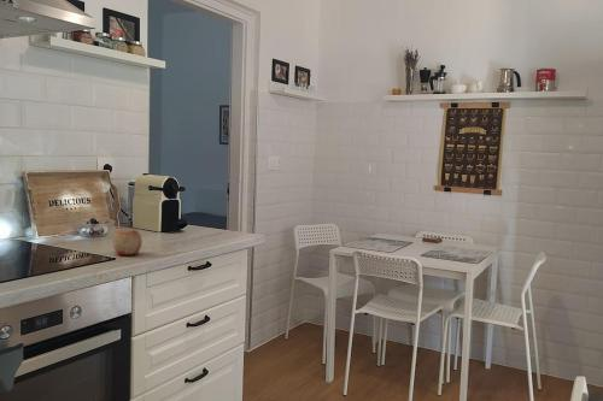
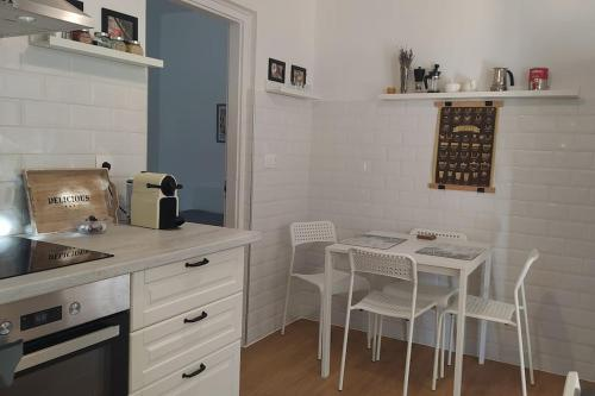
- apple (127, 241)
